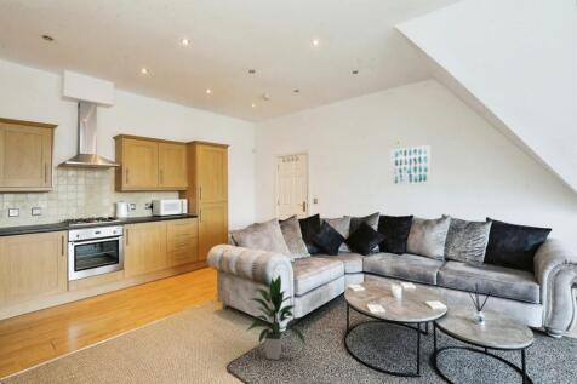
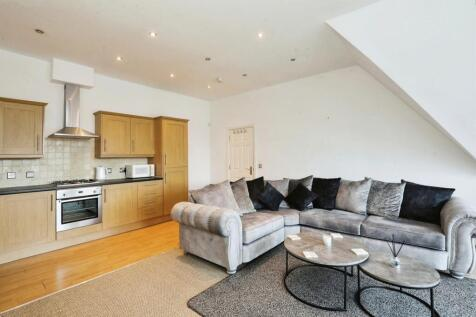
- wall art (410, 166)
- indoor plant (274, 317)
